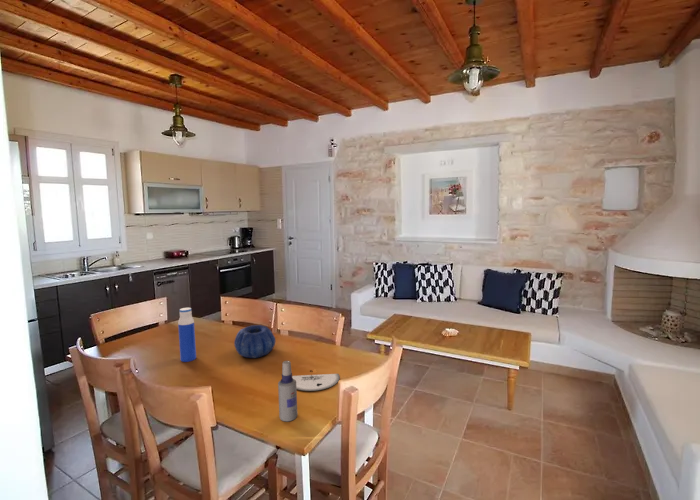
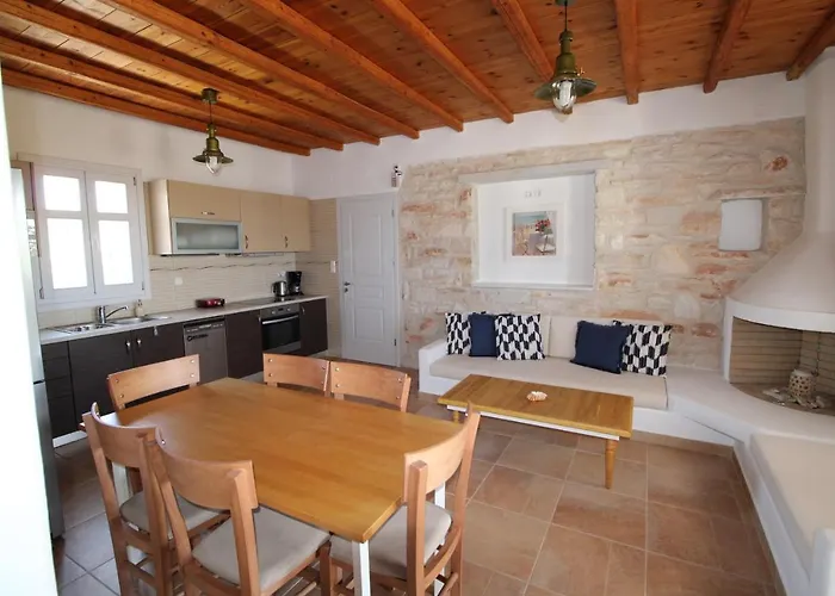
- plate (313, 377)
- decorative bowl (254, 340)
- spray bottle (287, 389)
- water bottle (186, 334)
